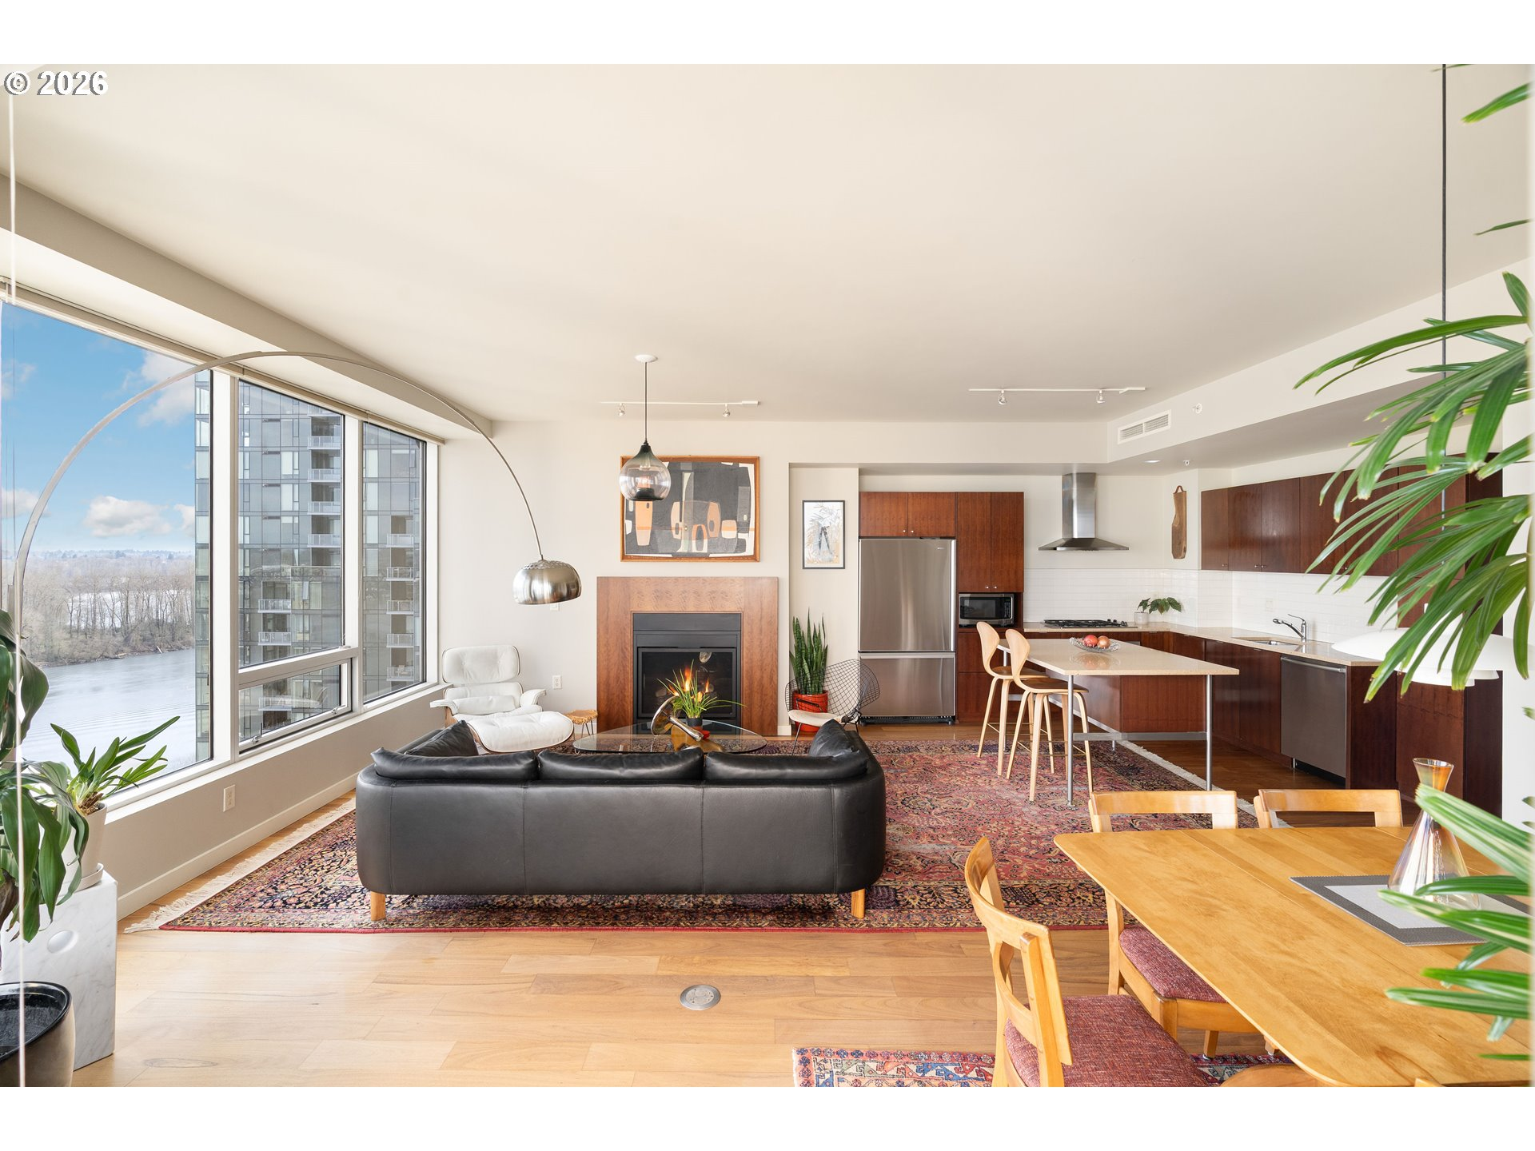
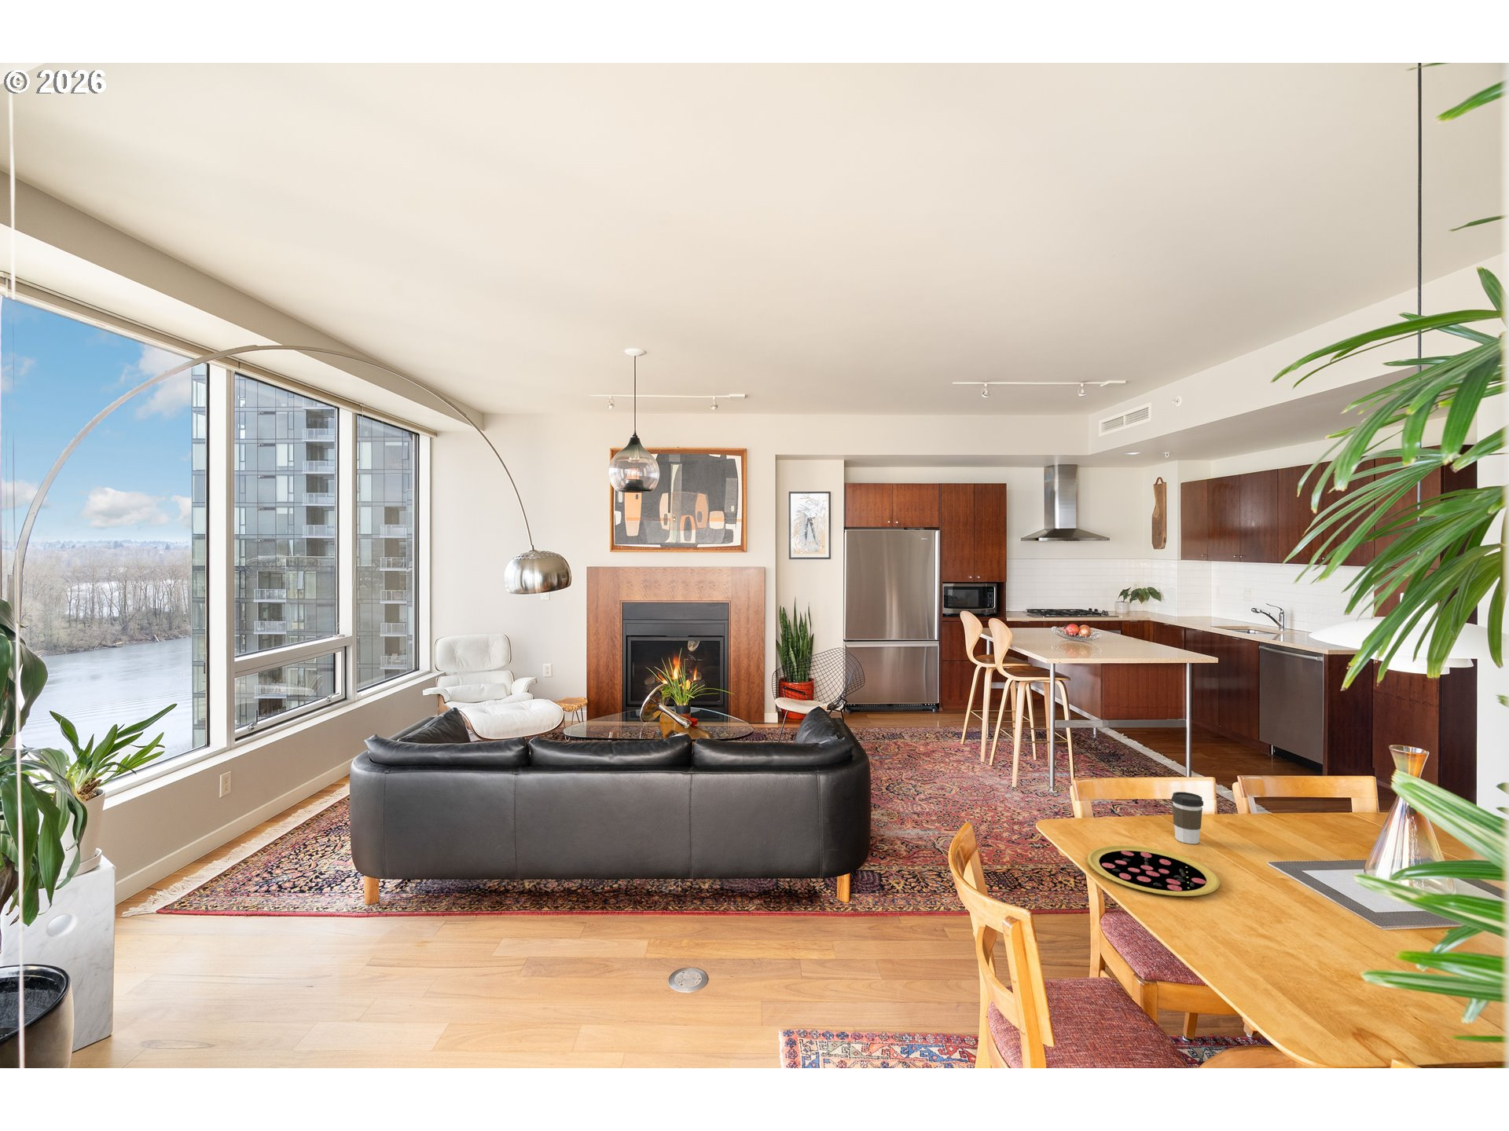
+ coffee cup (1187, 817)
+ pizza (1150, 870)
